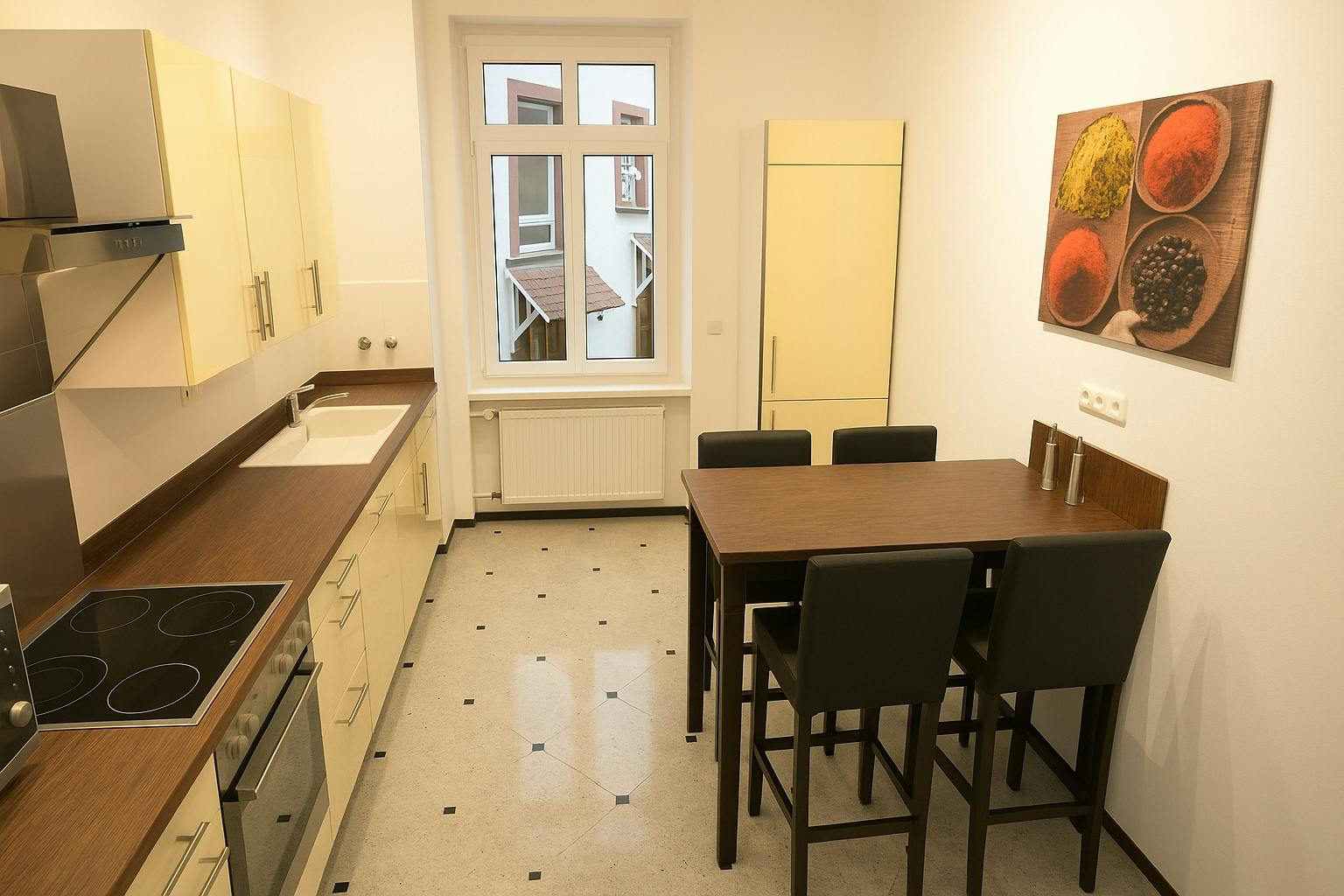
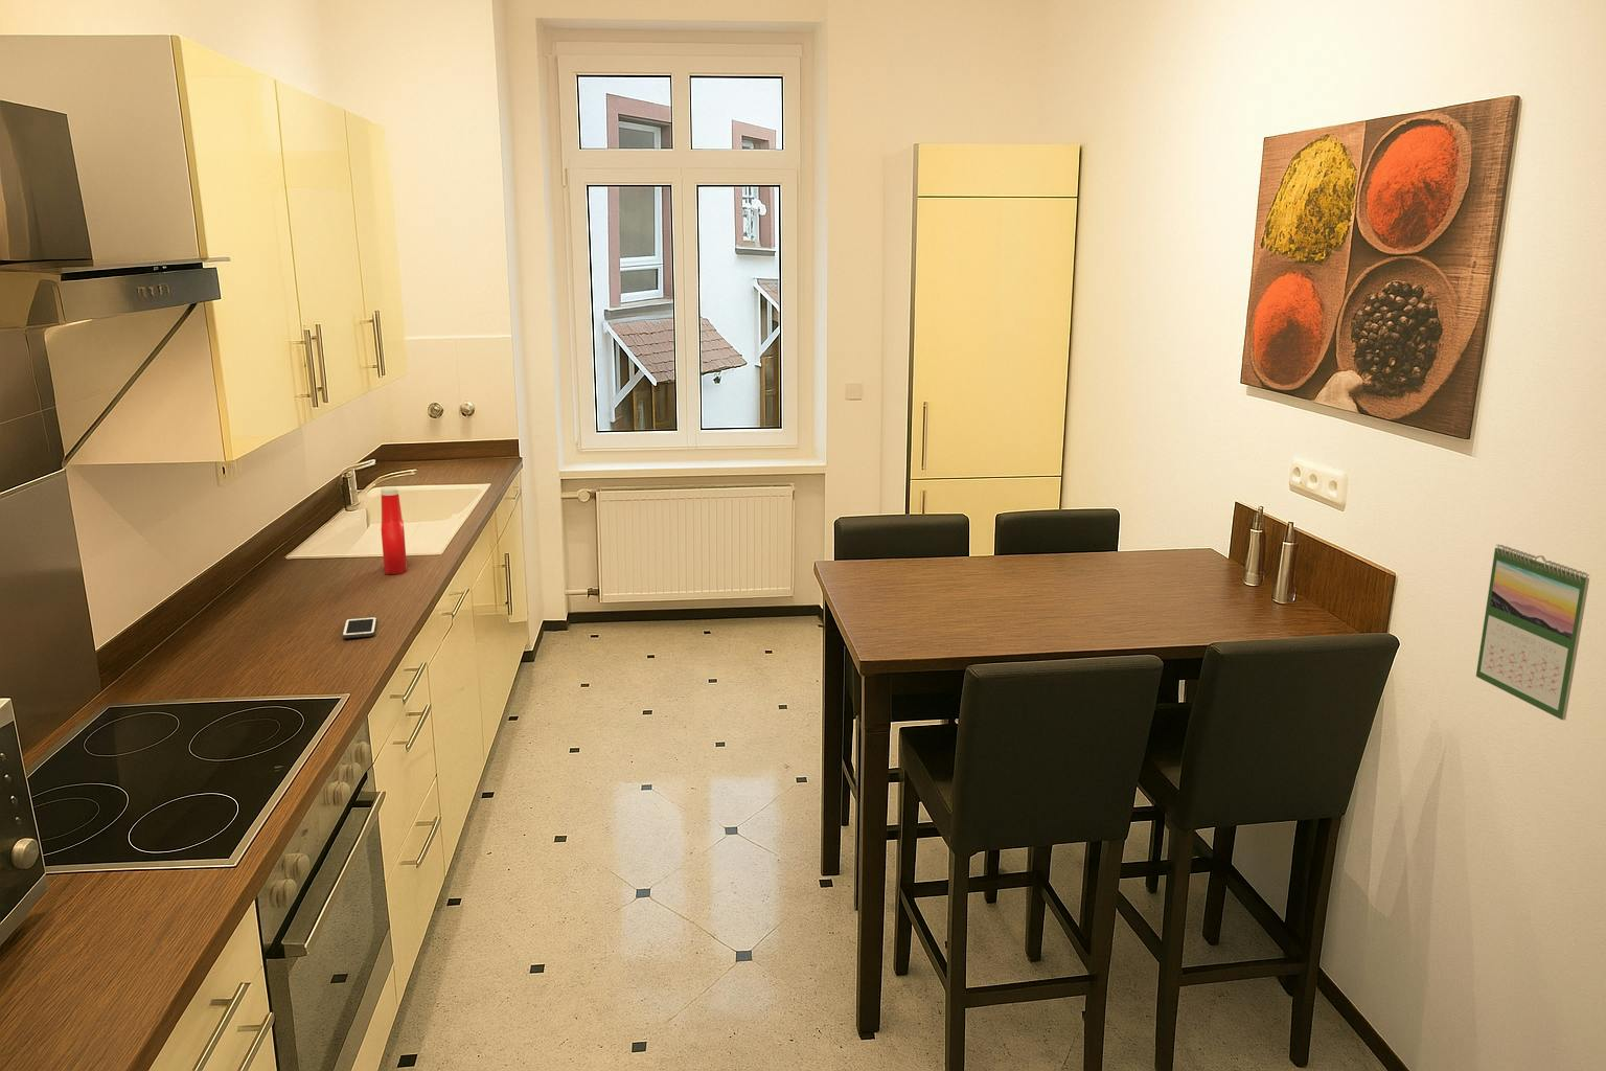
+ cell phone (360, 626)
+ calendar (1528, 626)
+ soap bottle (392, 528)
